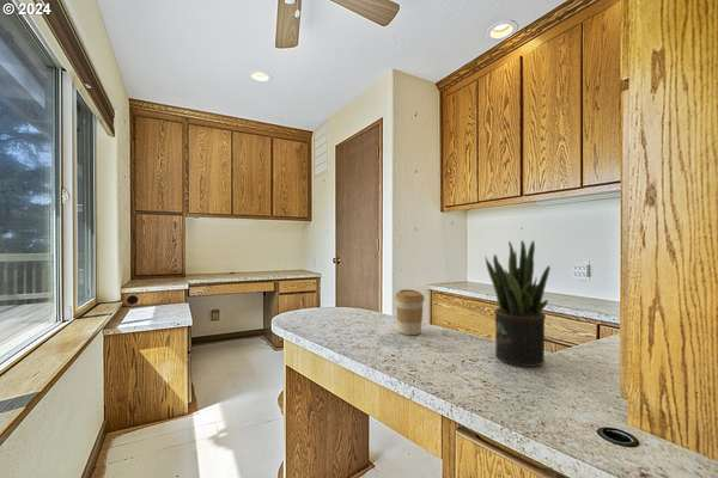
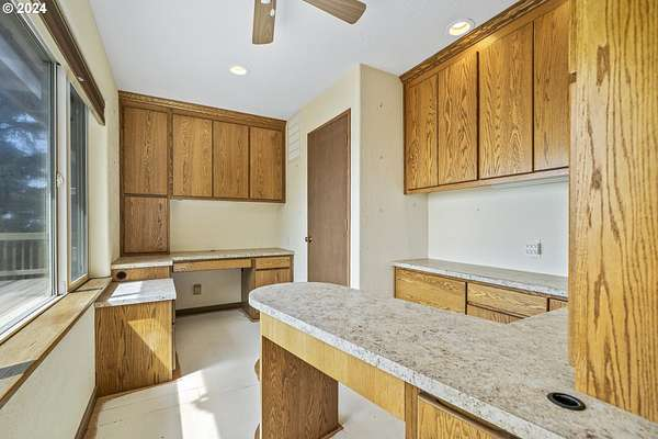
- potted plant (516, 300)
- coffee cup (409, 311)
